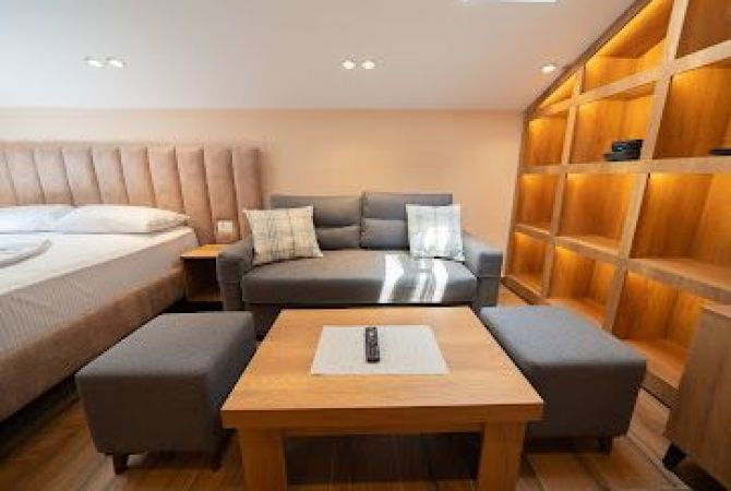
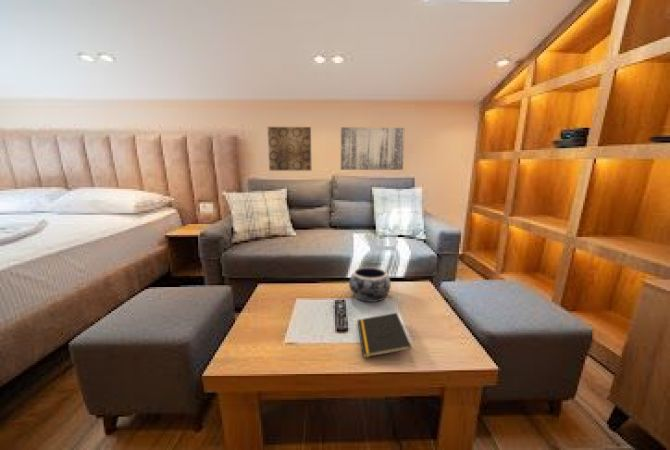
+ notepad (381, 332)
+ wall art (372, 149)
+ decorative bowl (369, 284)
+ wall art (290, 149)
